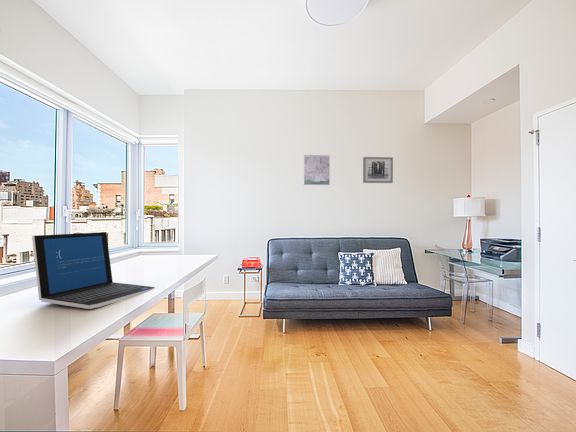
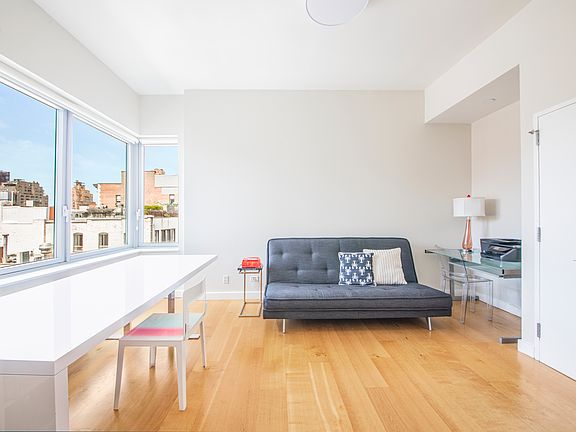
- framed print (316, 170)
- laptop (98, 264)
- wall art (377, 170)
